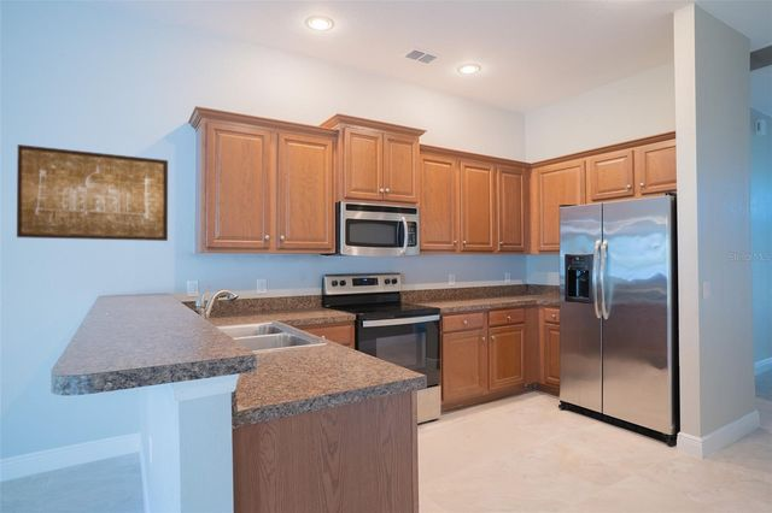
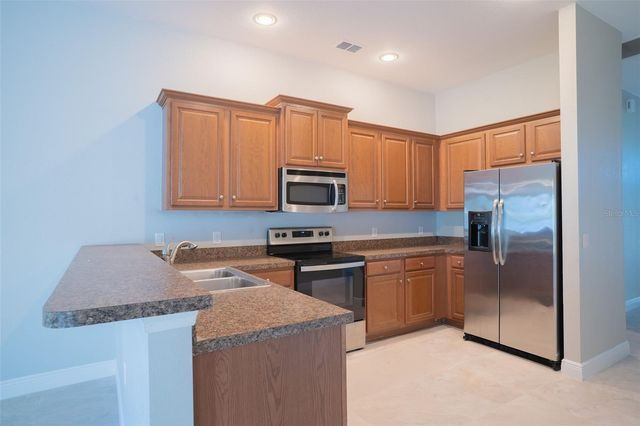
- wall art (98, 195)
